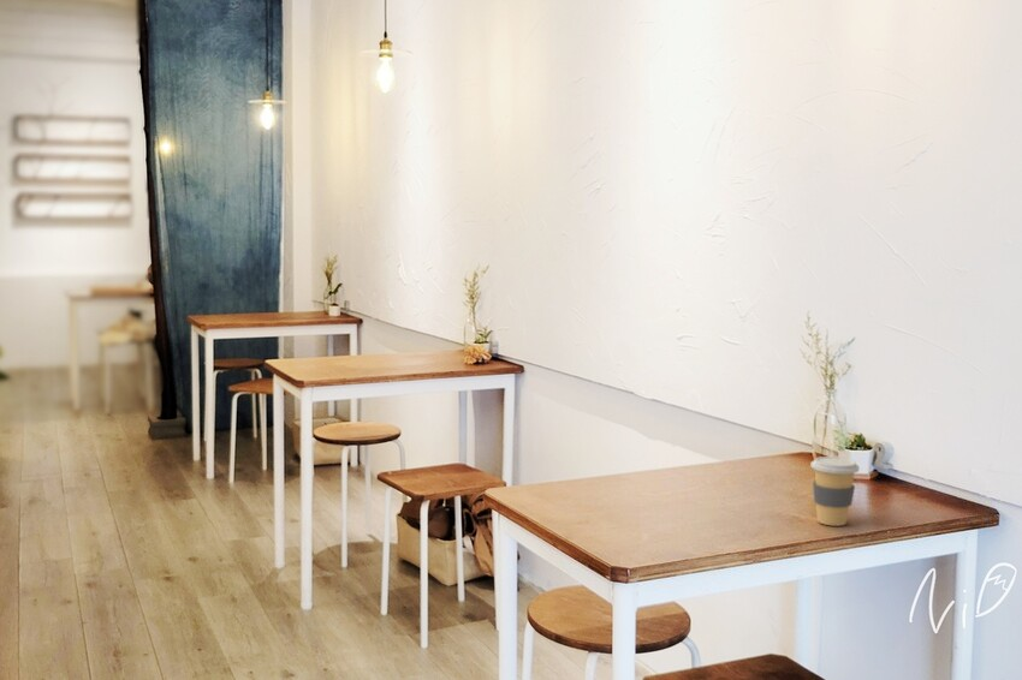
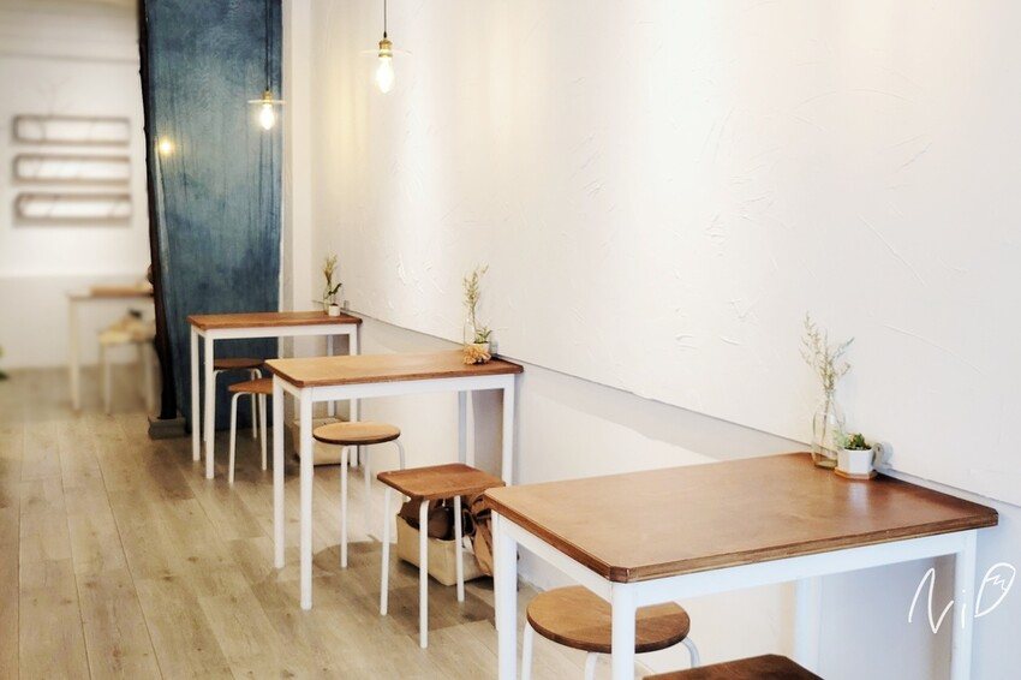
- coffee cup (833, 491)
